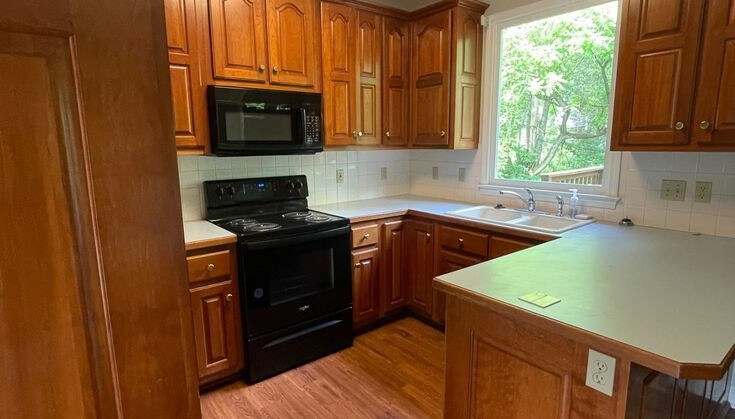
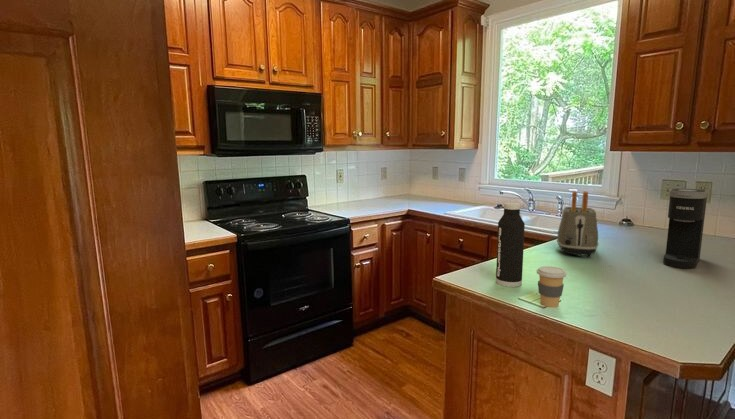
+ coffee maker (685, 225)
+ toaster (578, 221)
+ coffee cup (550, 287)
+ water bottle (510, 243)
